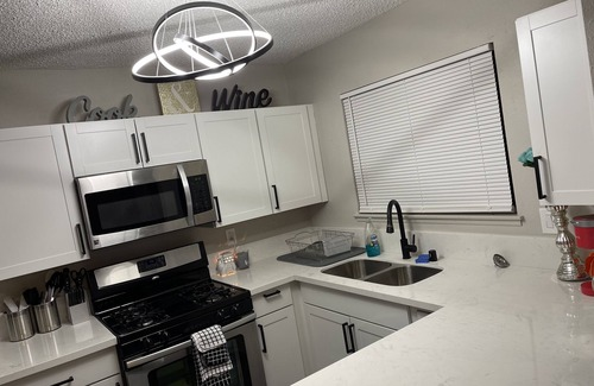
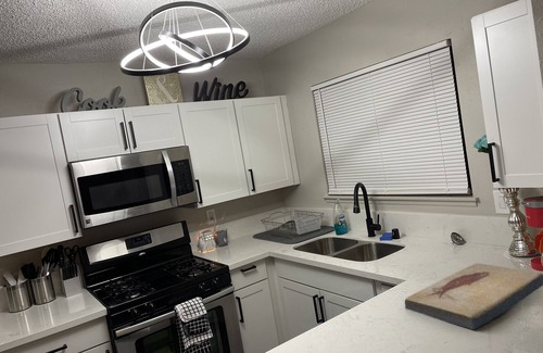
+ fish fossil (475, 290)
